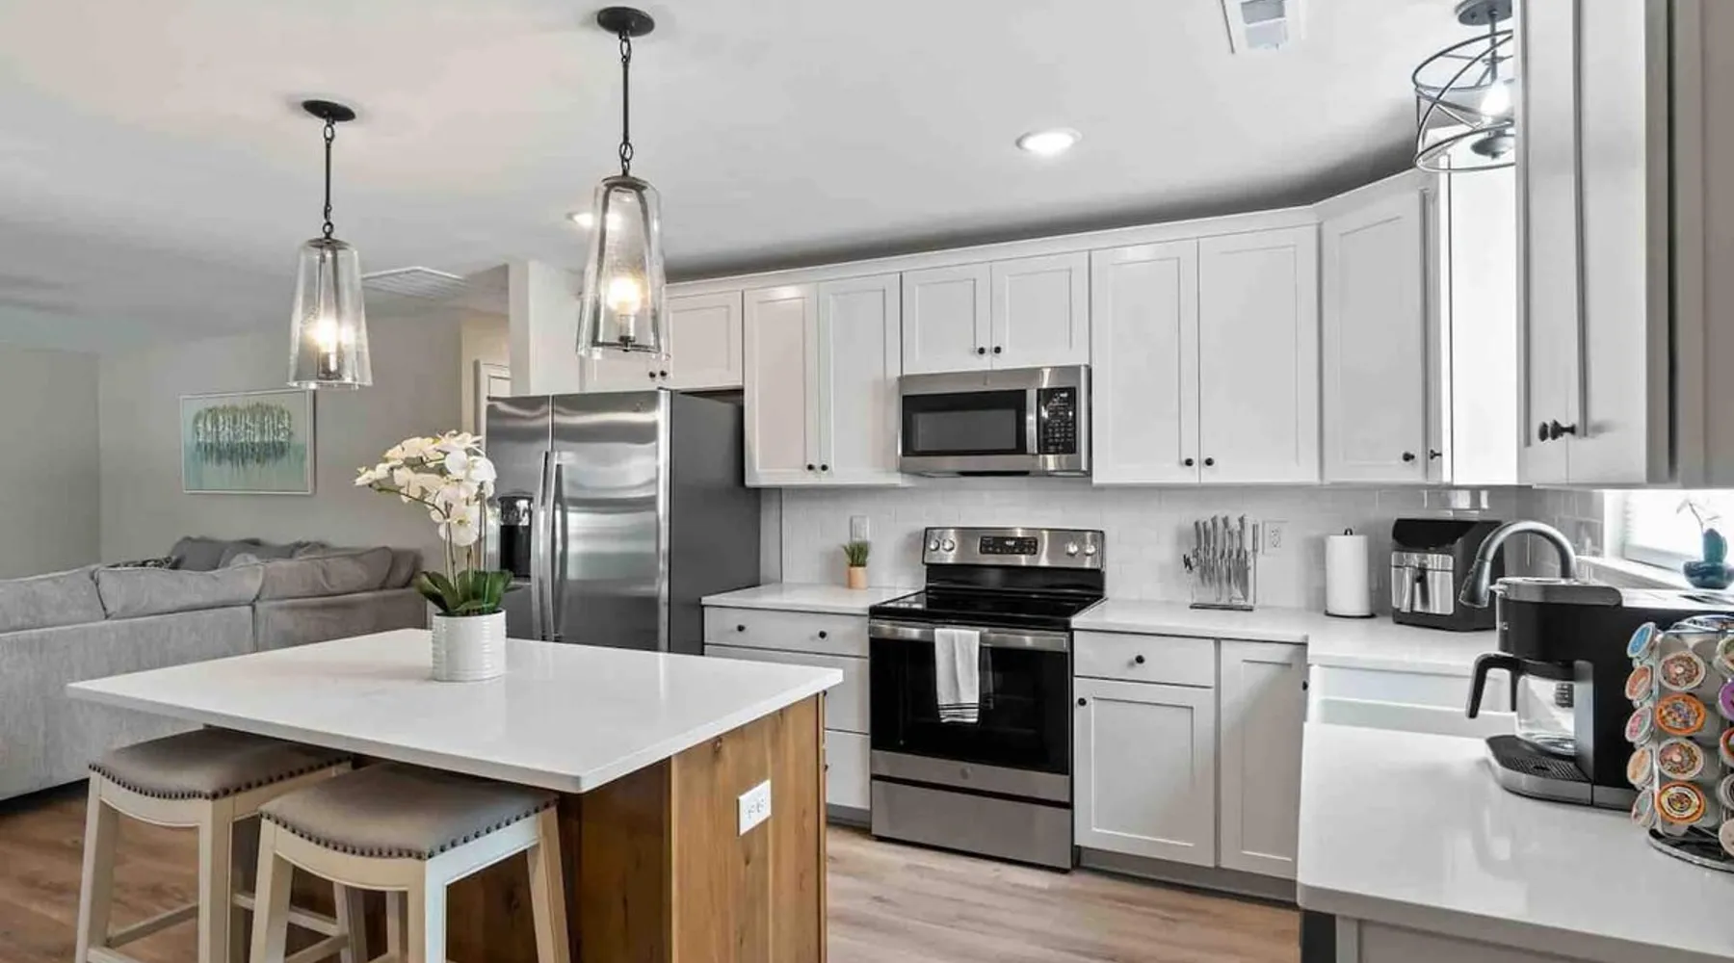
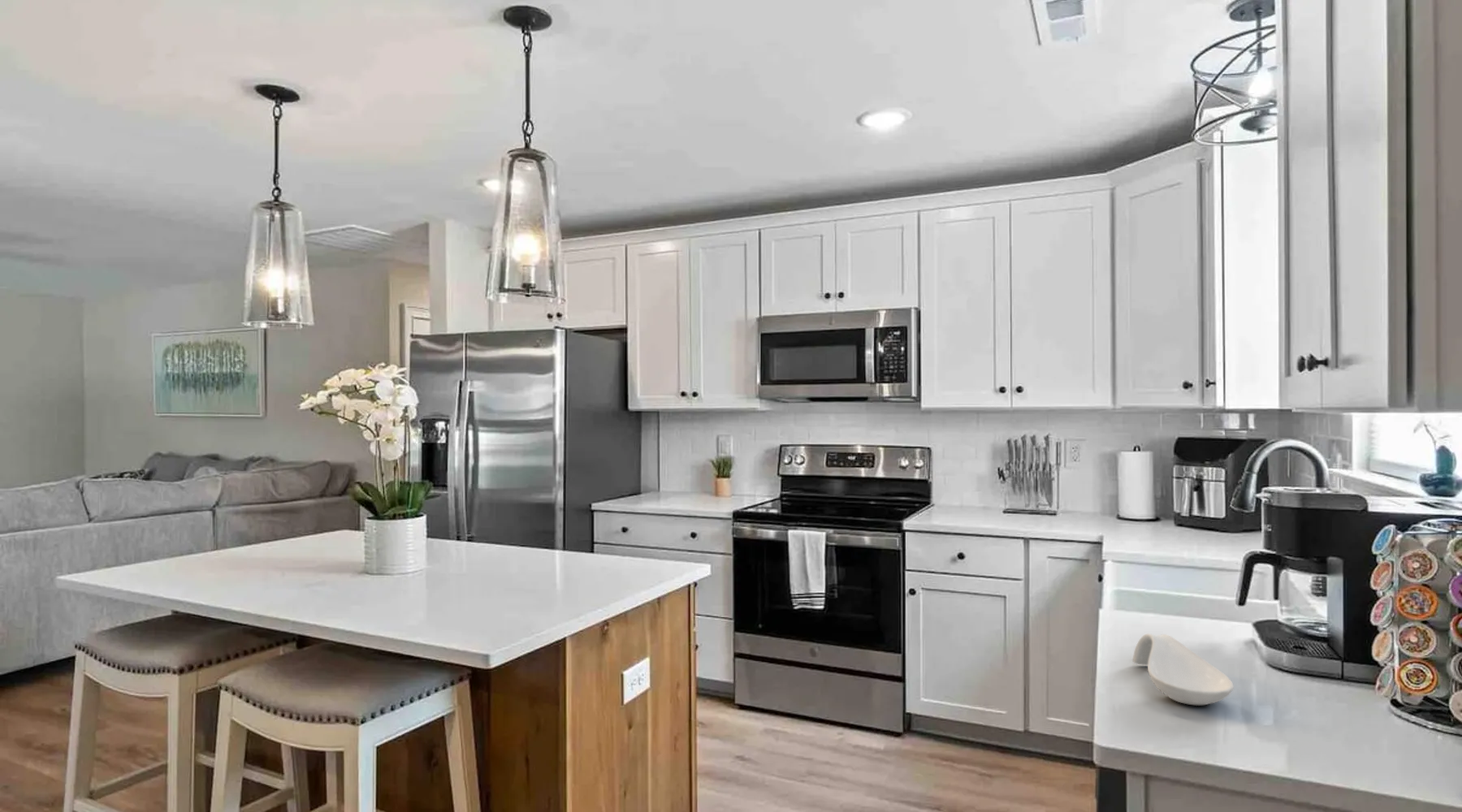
+ spoon rest (1173, 665)
